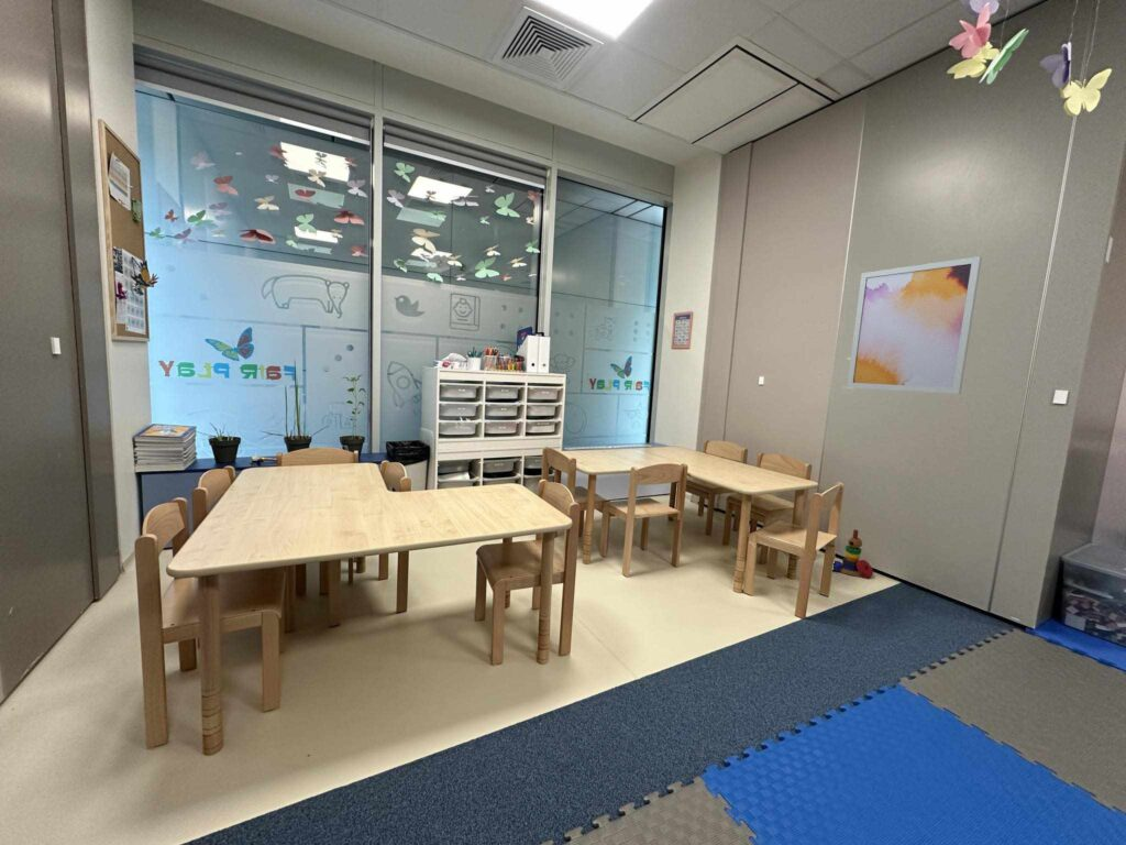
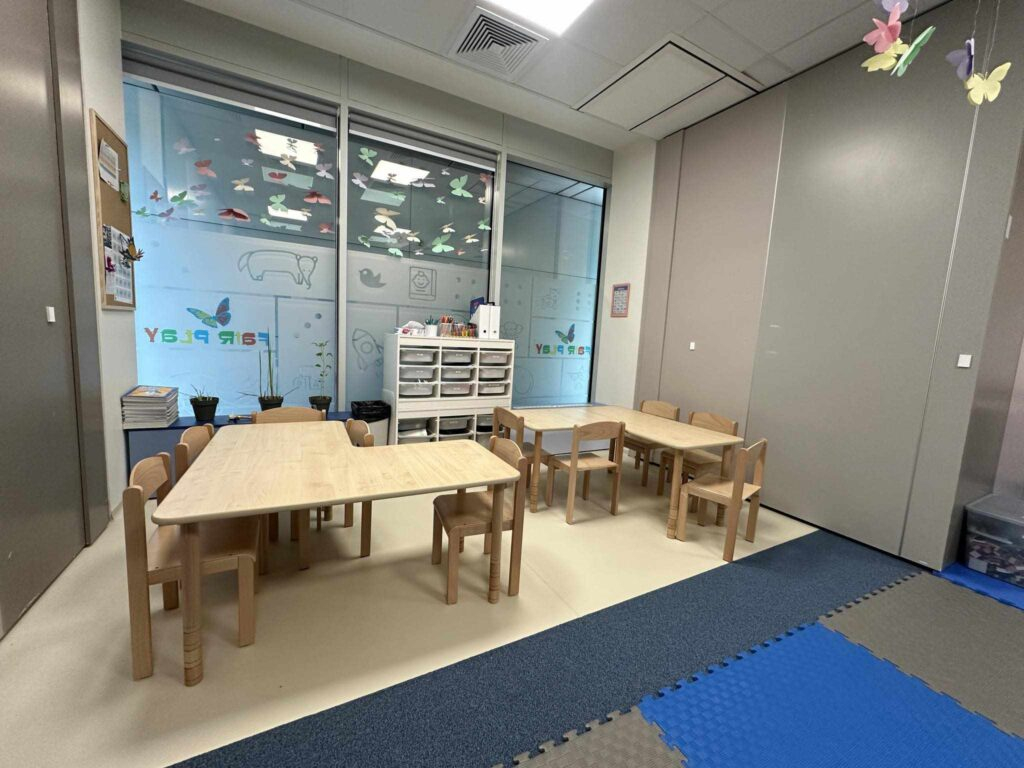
- stacking toy (852, 551)
- wall art (907, 329)
